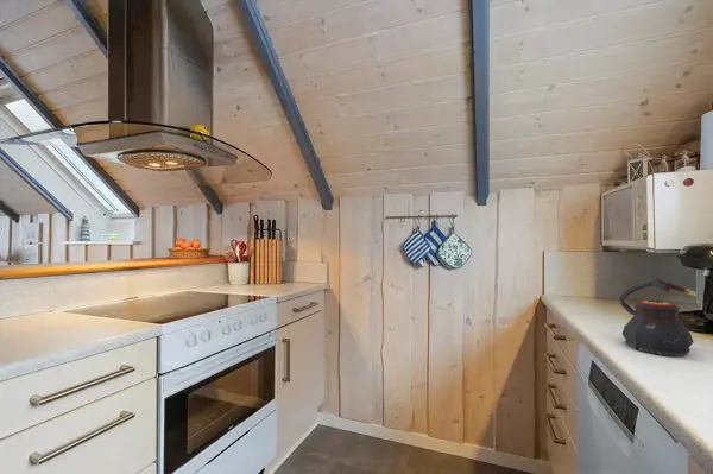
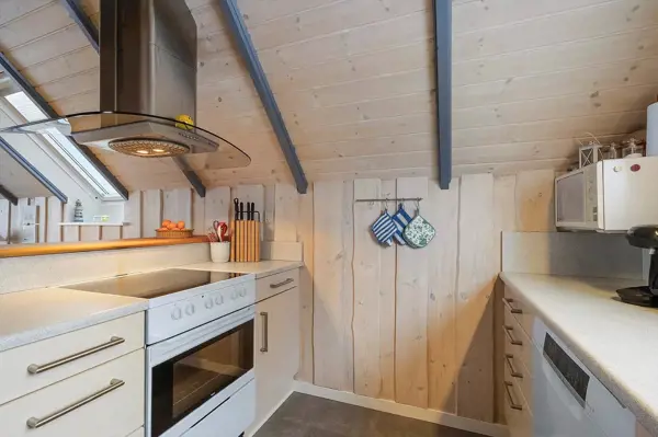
- teapot (654, 312)
